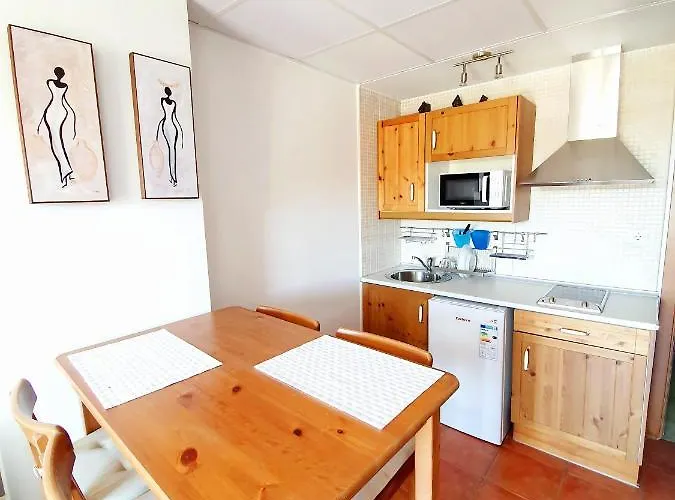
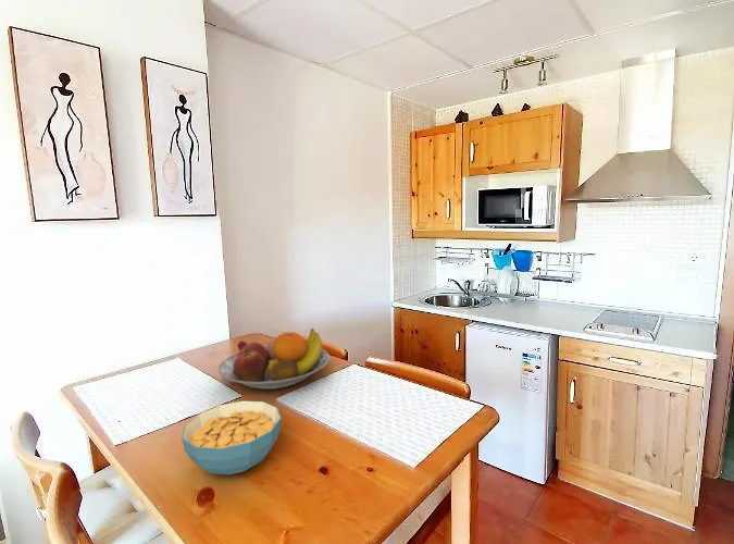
+ cereal bowl (234, 443)
+ fruit bowl (275, 356)
